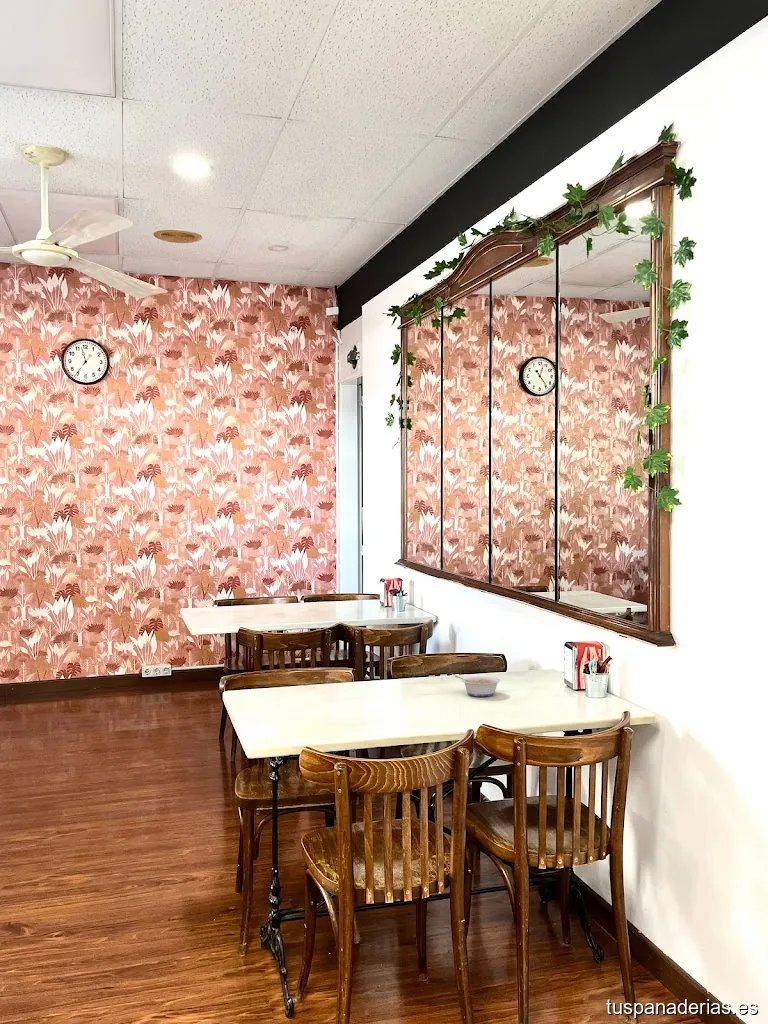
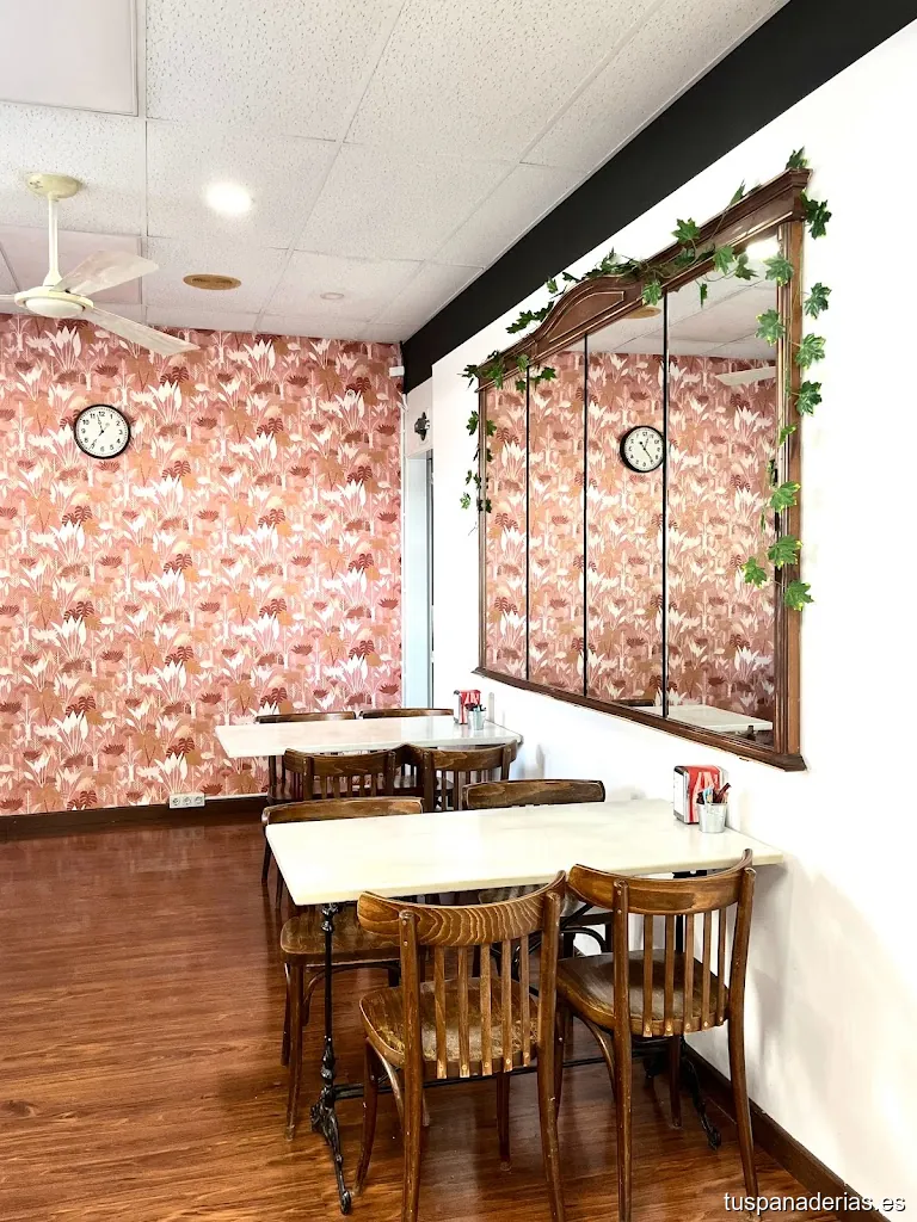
- legume (479, 685)
